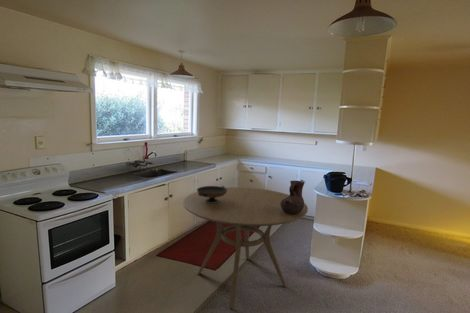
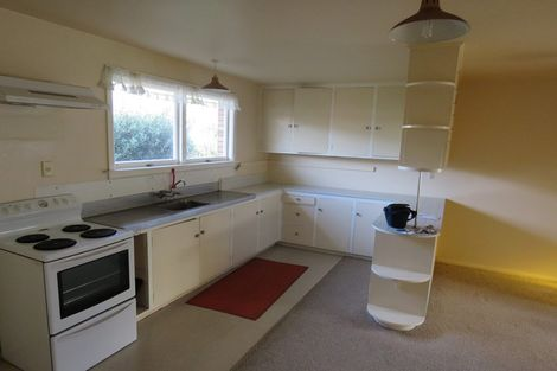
- dining table (243, 241)
- decorative bowl (212, 194)
- pitcher (293, 196)
